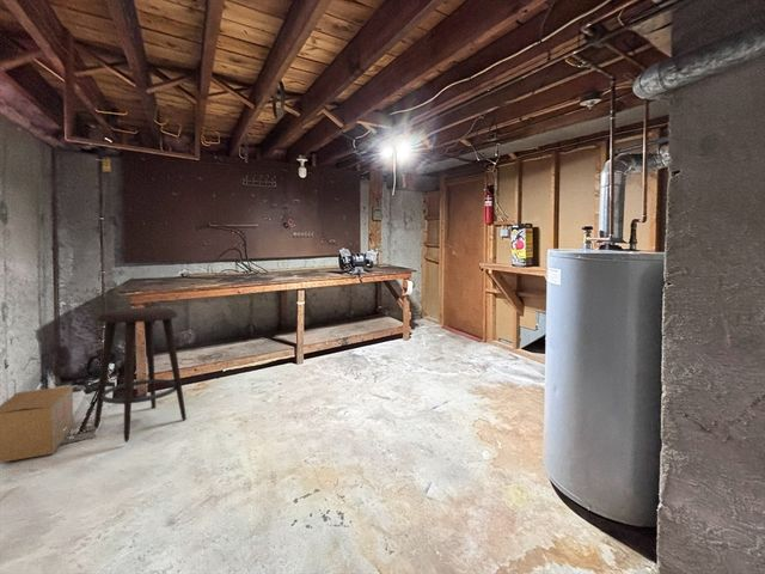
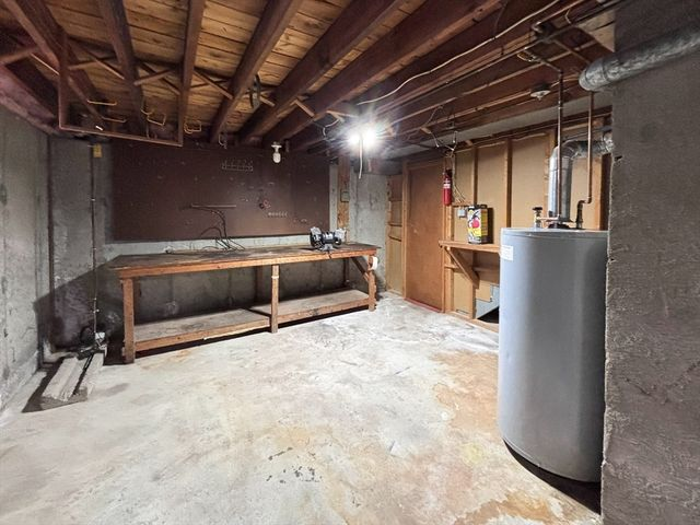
- stool (133, 367)
- cardboard box (35, 420)
